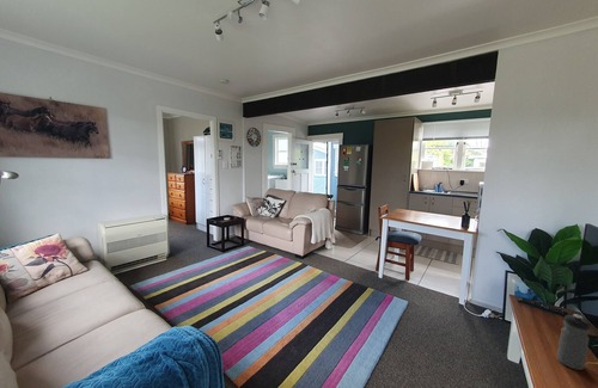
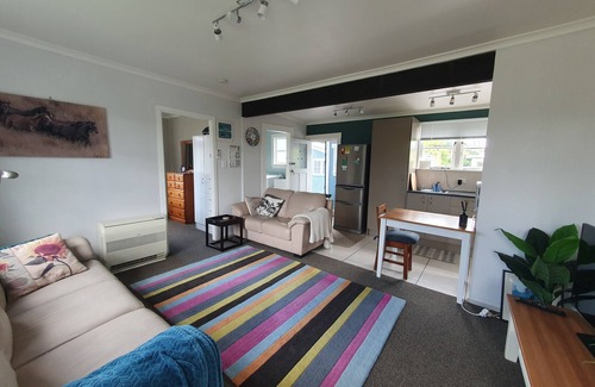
- water bottle (573, 339)
